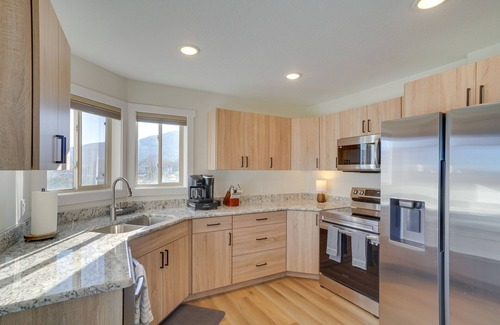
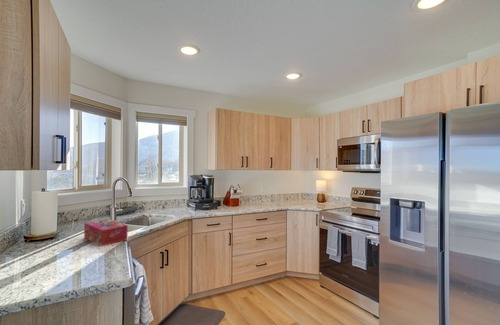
+ tissue box (105, 231)
